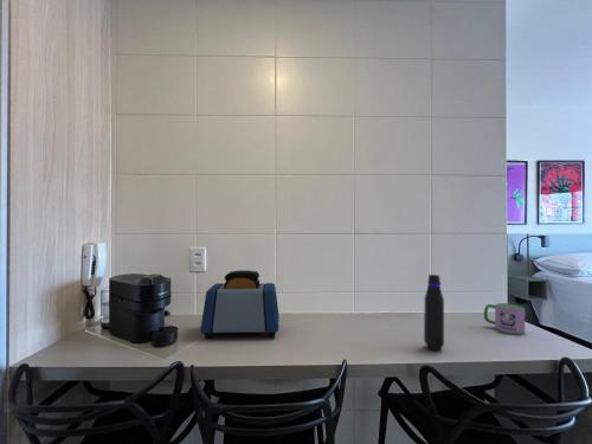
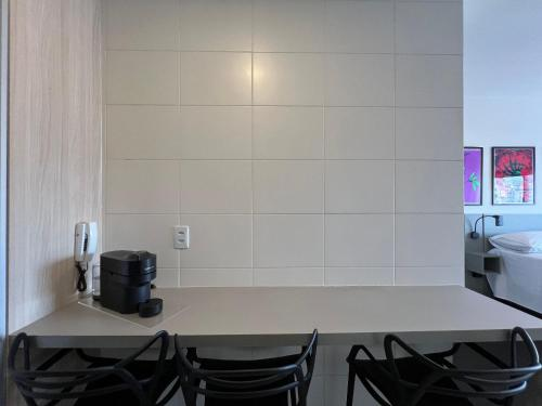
- water bottle (433, 311)
- mug (503, 316)
- toaster (242, 301)
